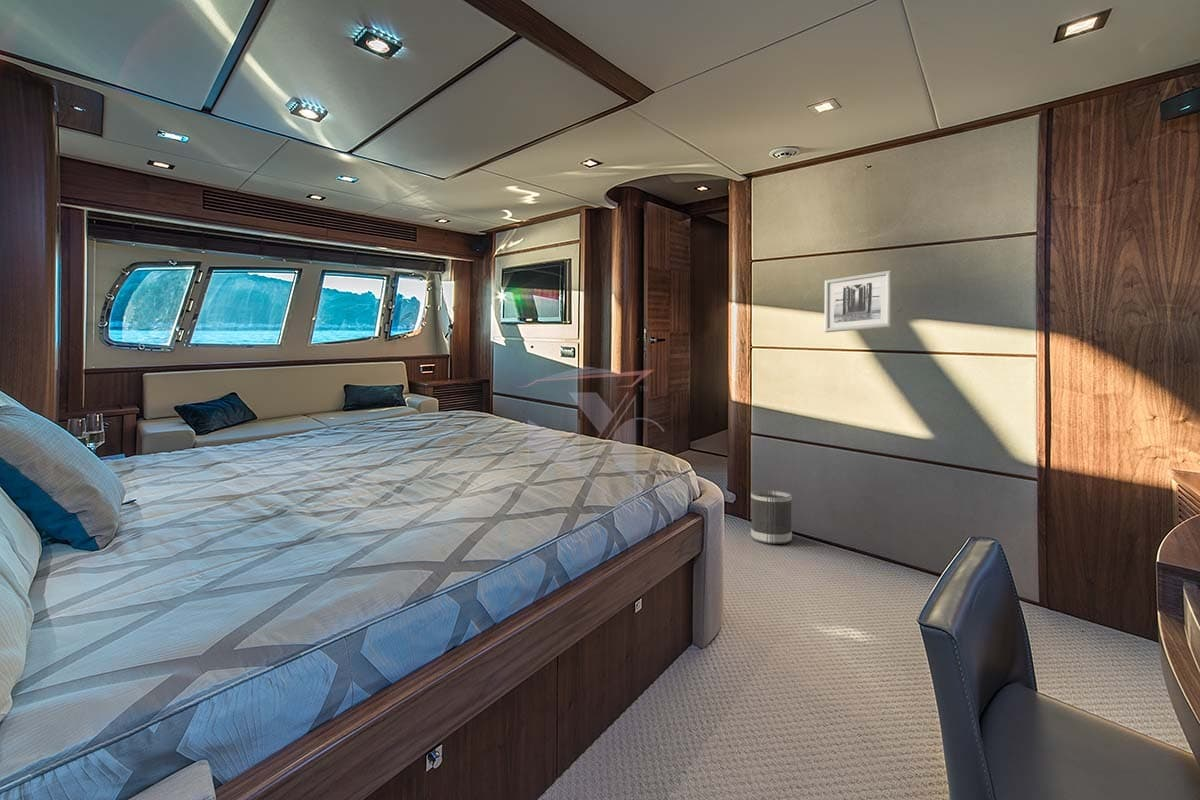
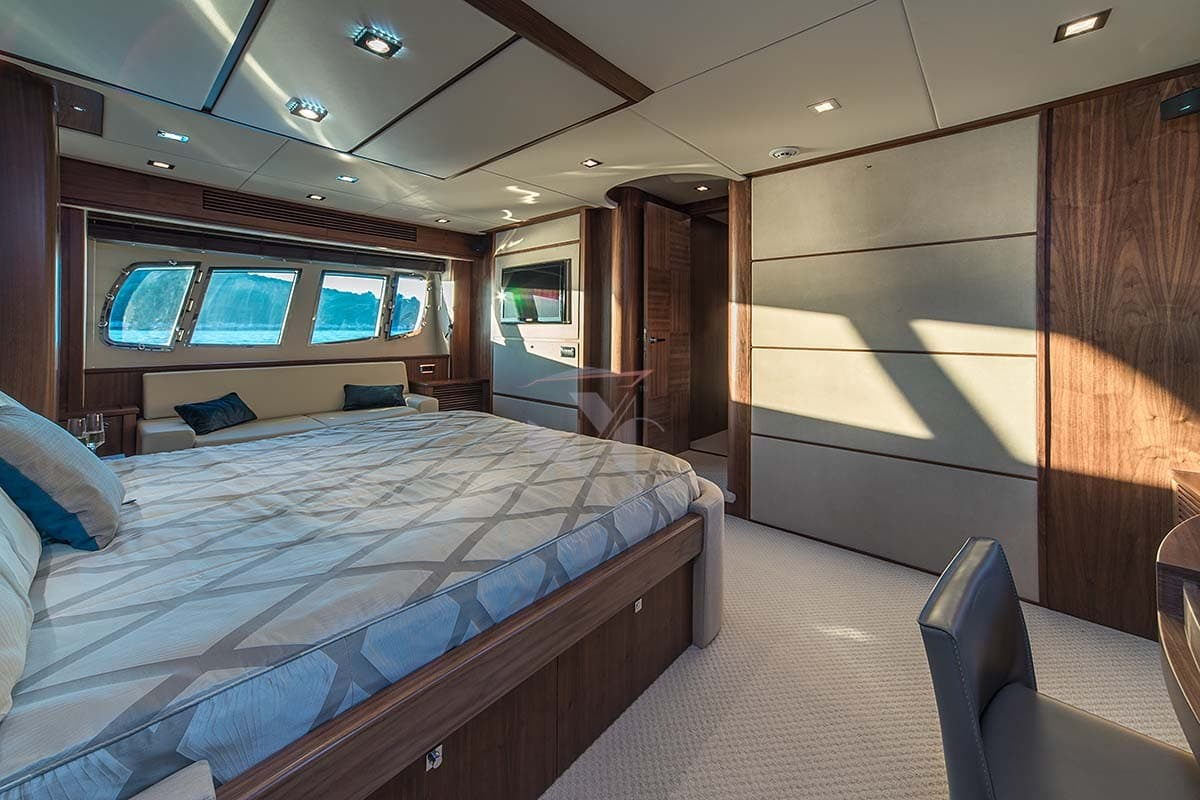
- wastebasket (771, 515)
- wall art (856, 302)
